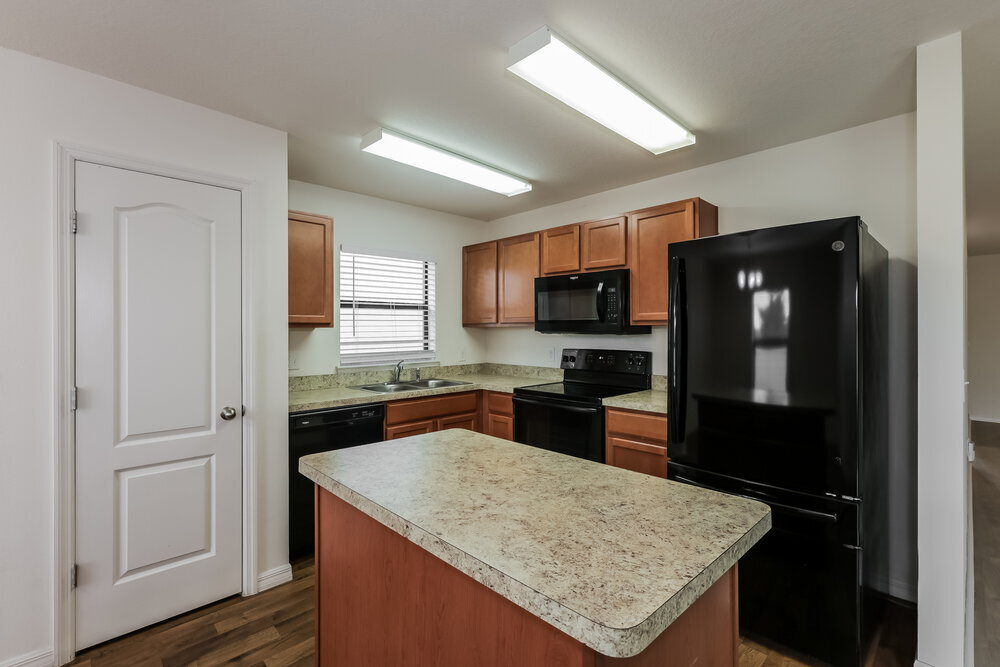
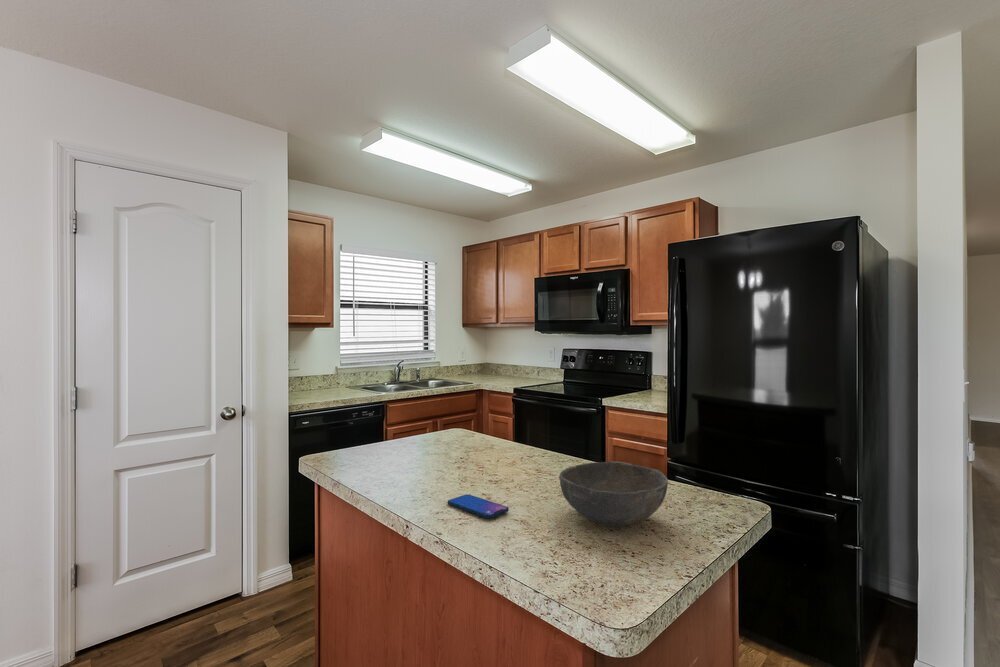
+ smartphone (477, 505)
+ bowl (612, 496)
